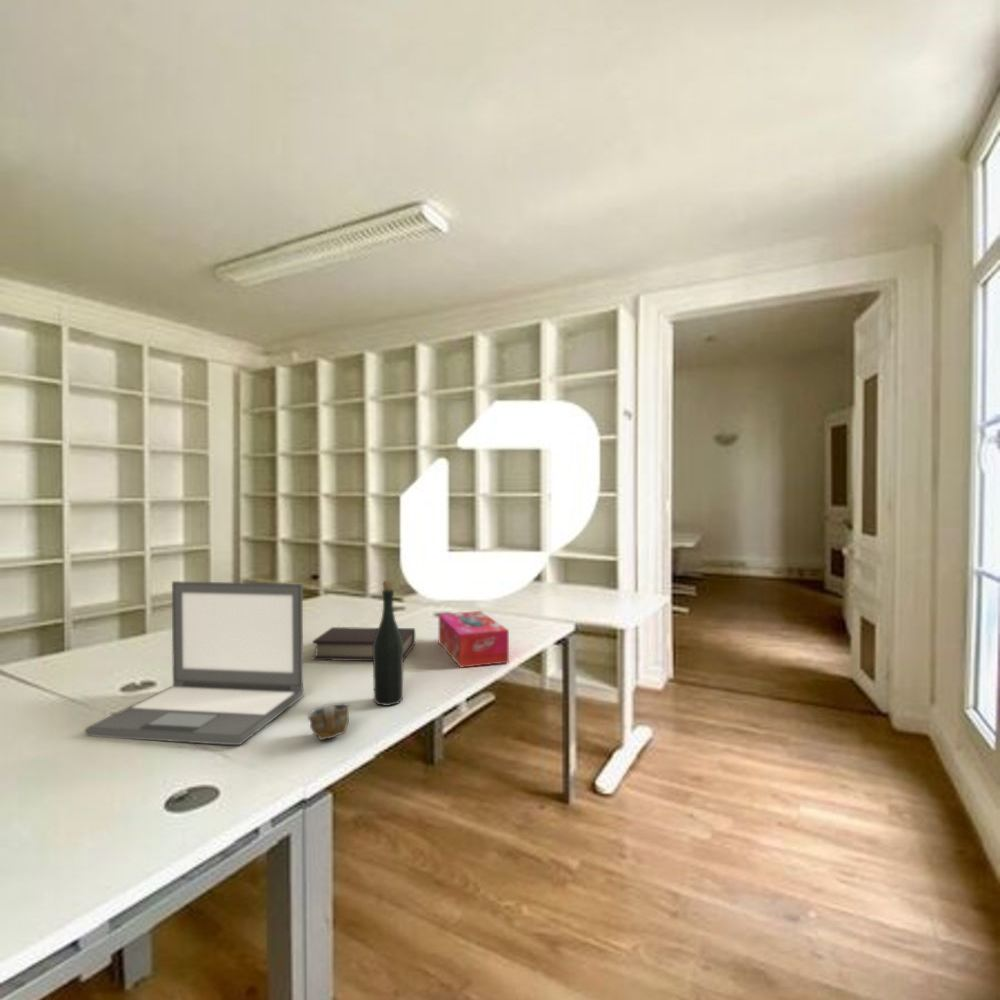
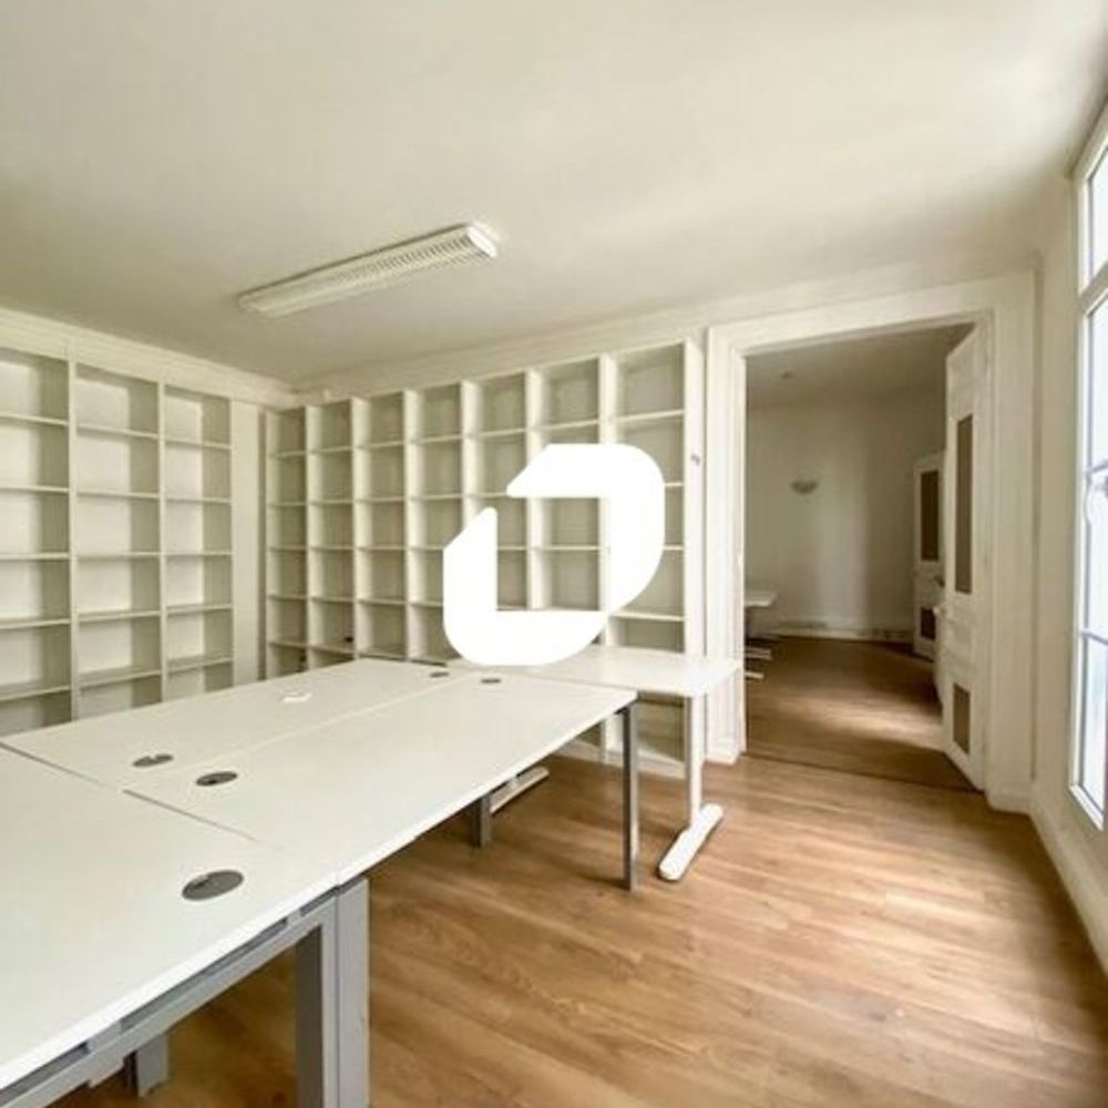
- laptop (203, 653)
- tissue box (471, 636)
- cup (327, 718)
- book (366, 642)
- bottle (388, 640)
